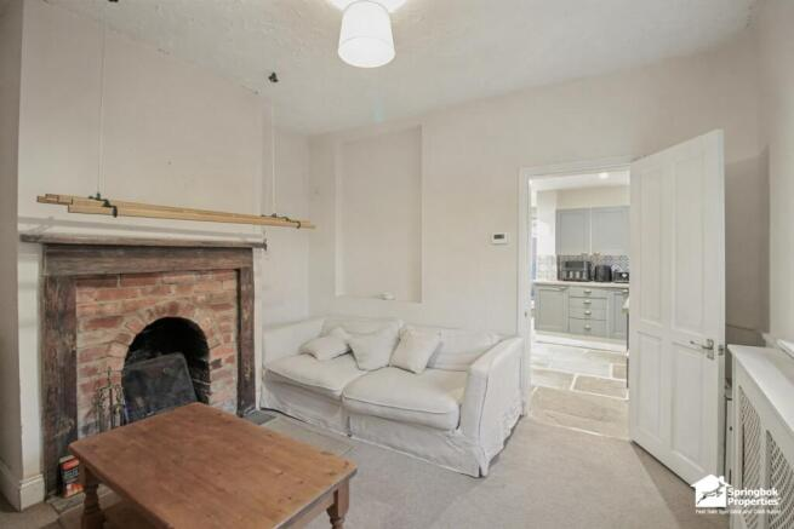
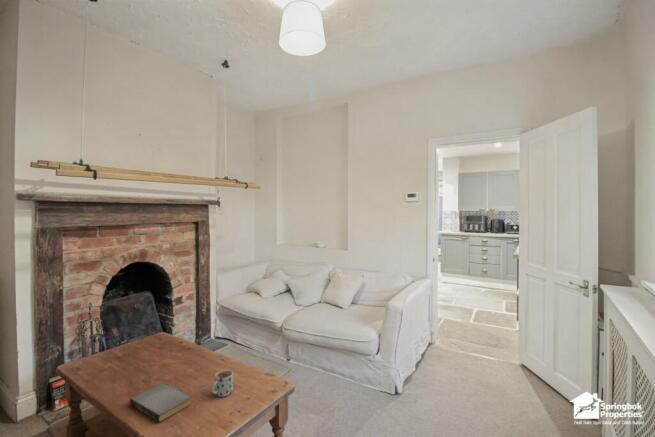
+ book (161, 400)
+ mug (221, 384)
